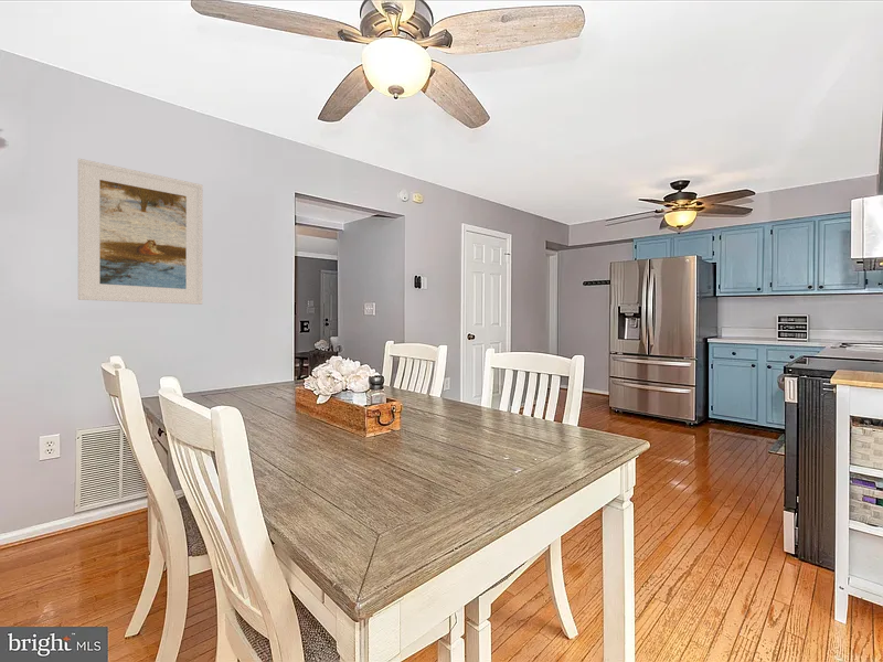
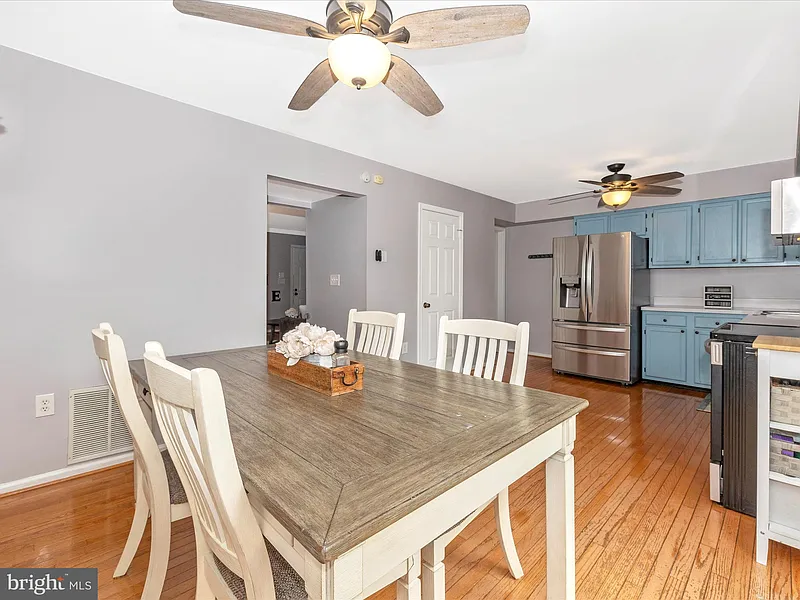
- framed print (145, 237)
